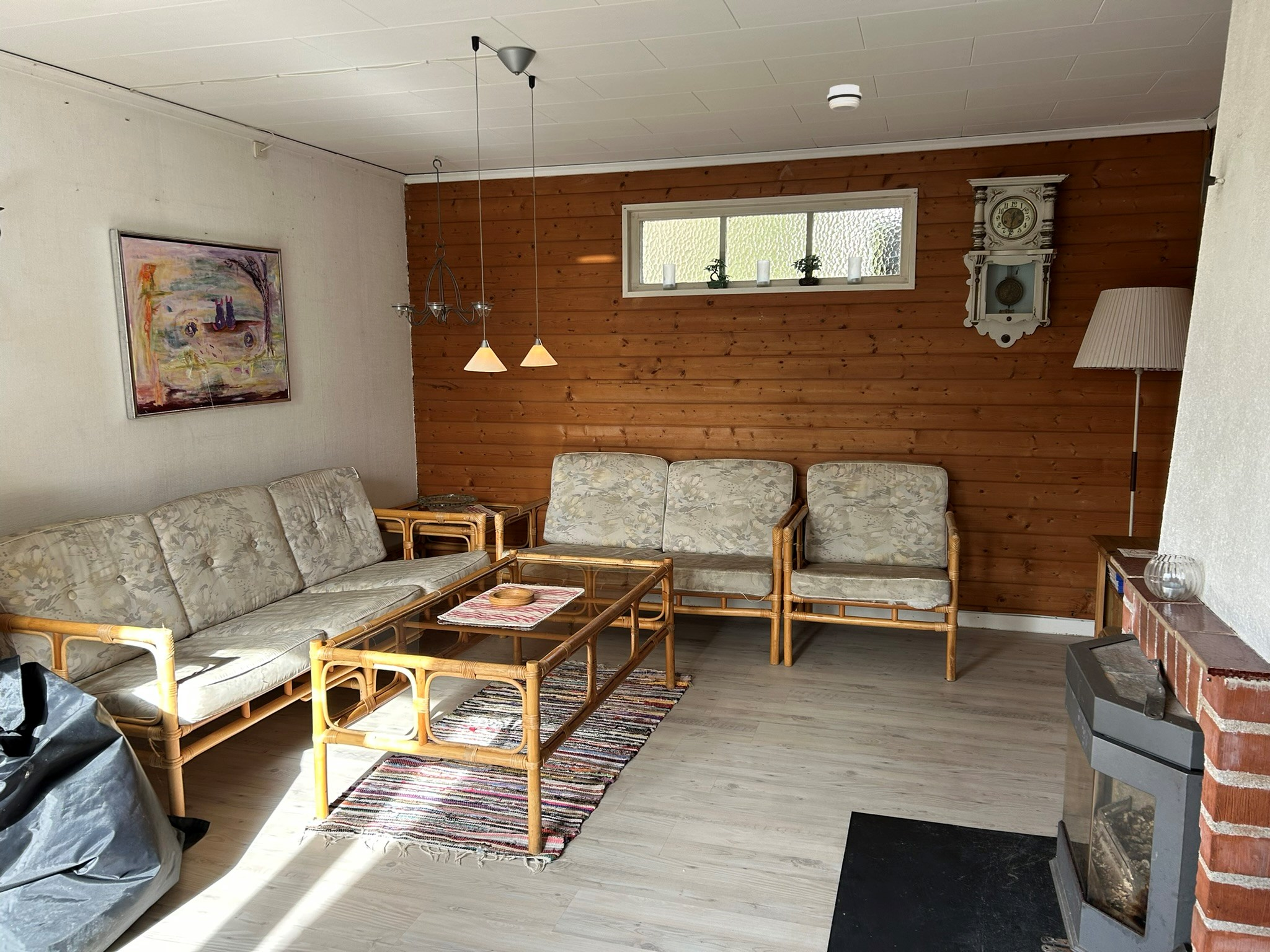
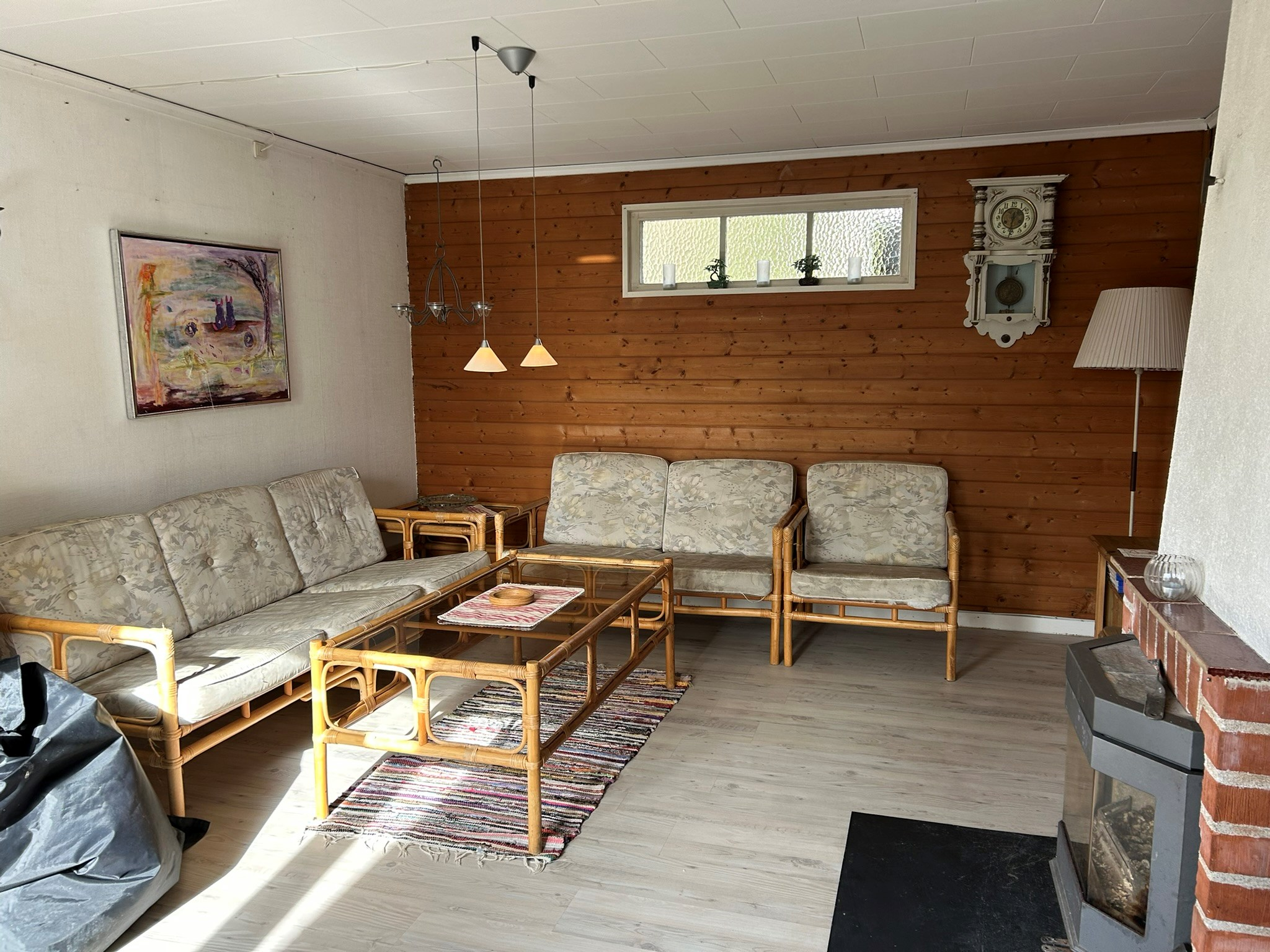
- smoke detector (844, 98)
